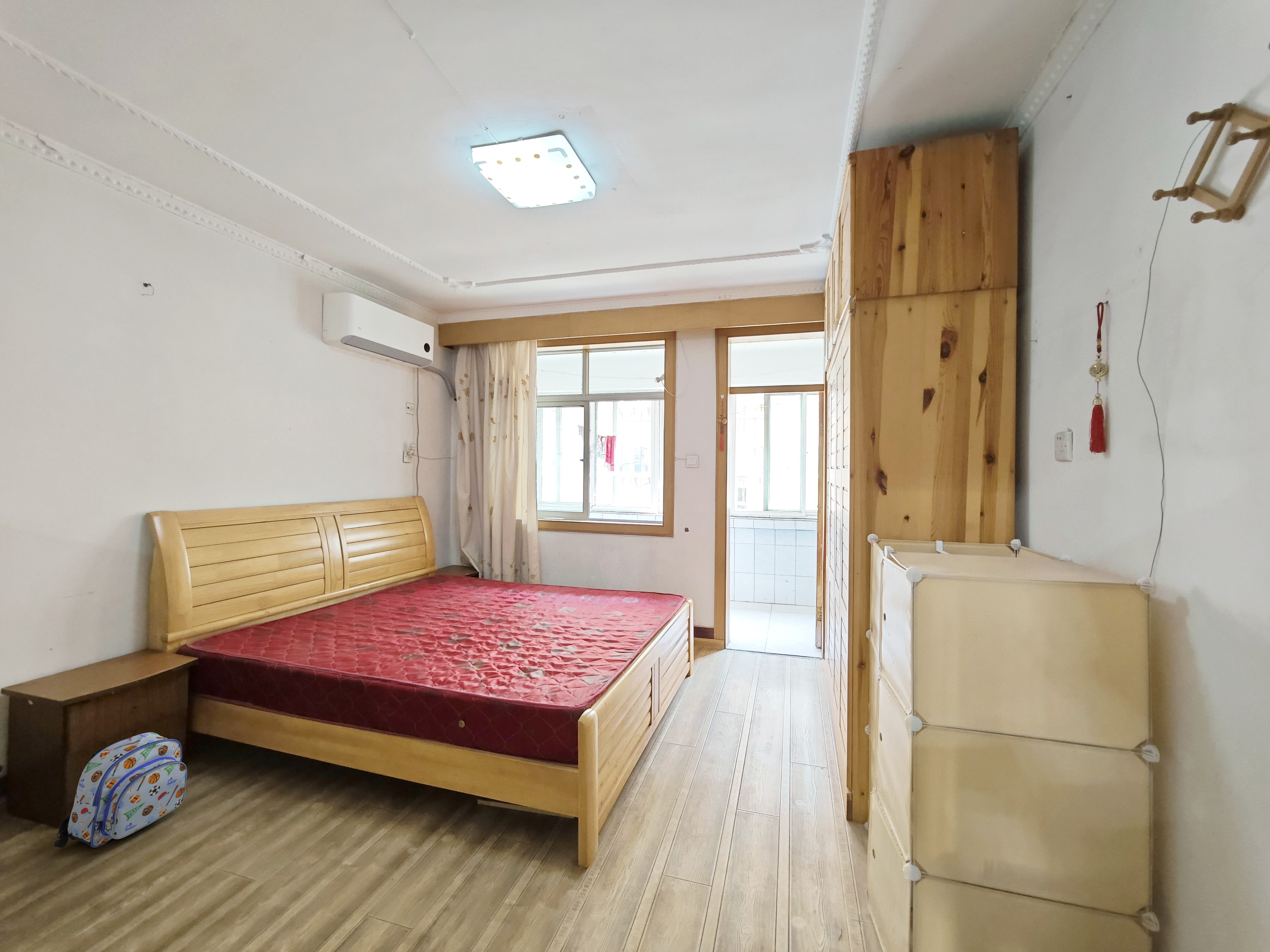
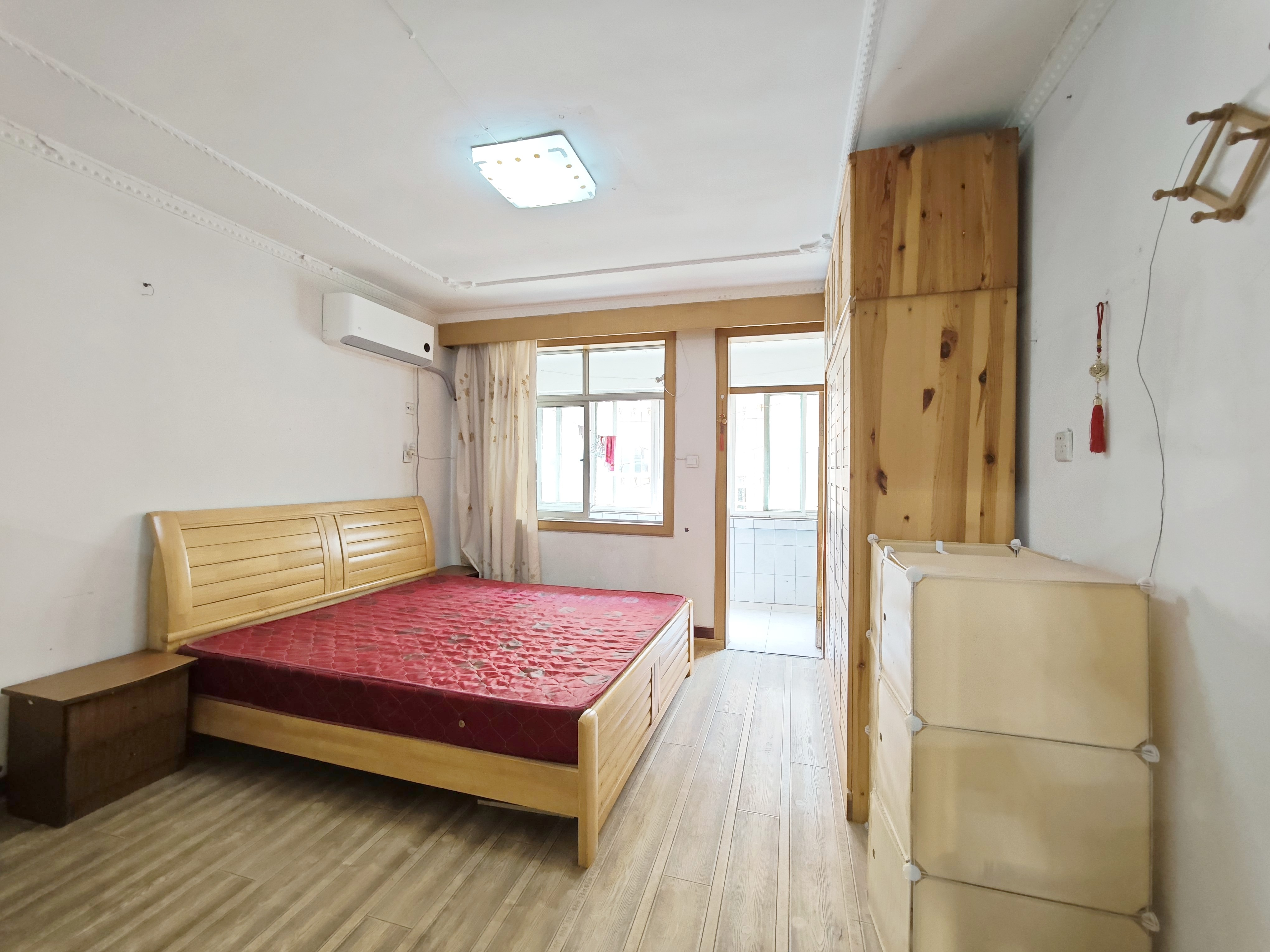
- backpack (132, 783)
